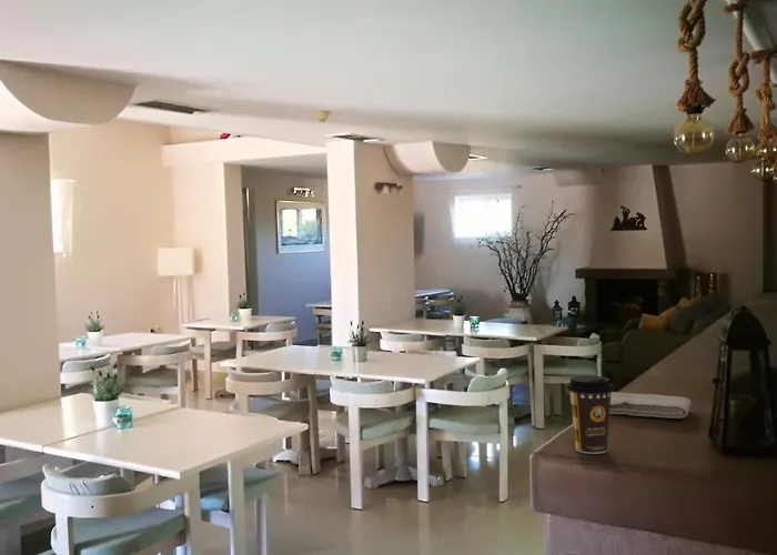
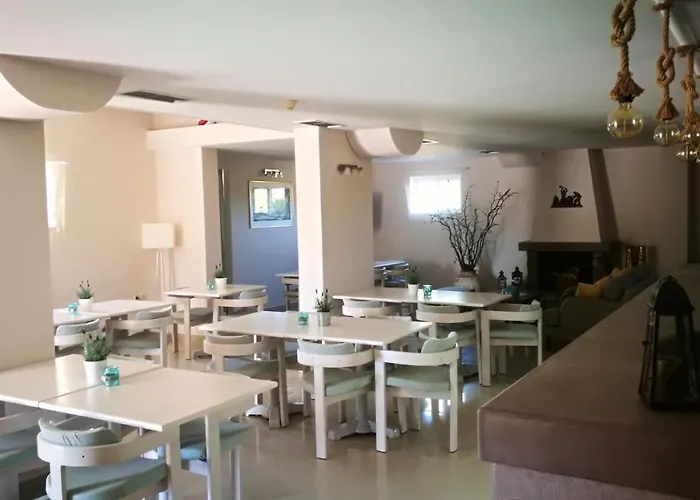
- washcloth (643, 403)
- coffee cup (589, 414)
